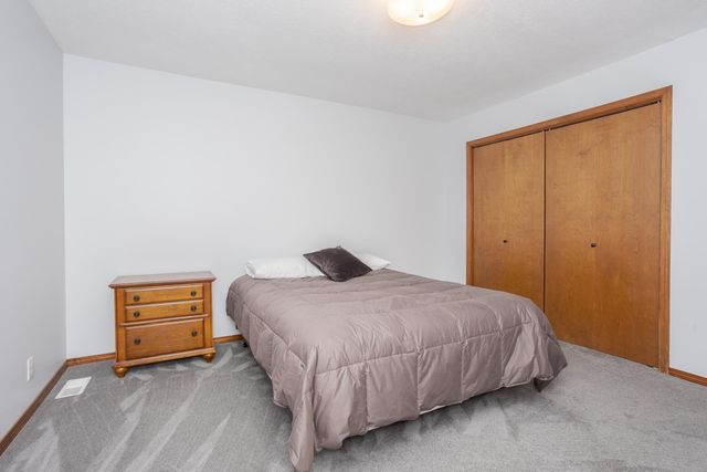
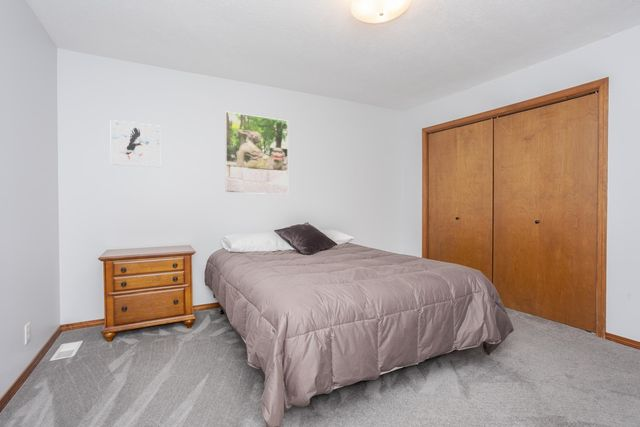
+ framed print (136, 144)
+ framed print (258, 155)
